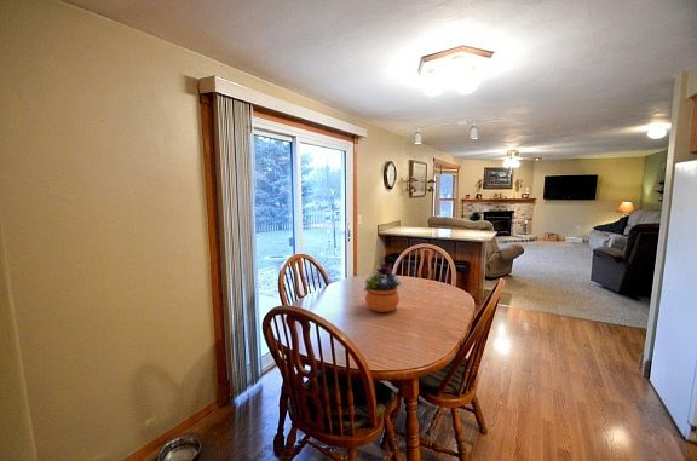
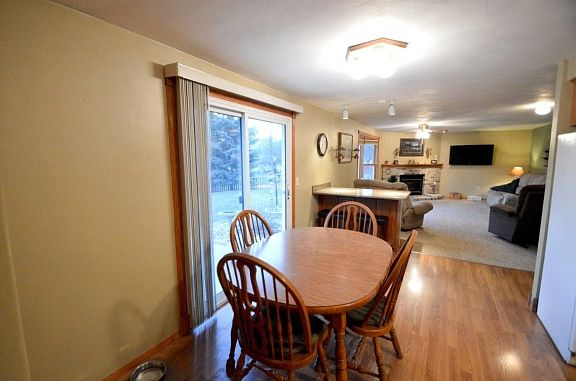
- flower arrangement (381, 287)
